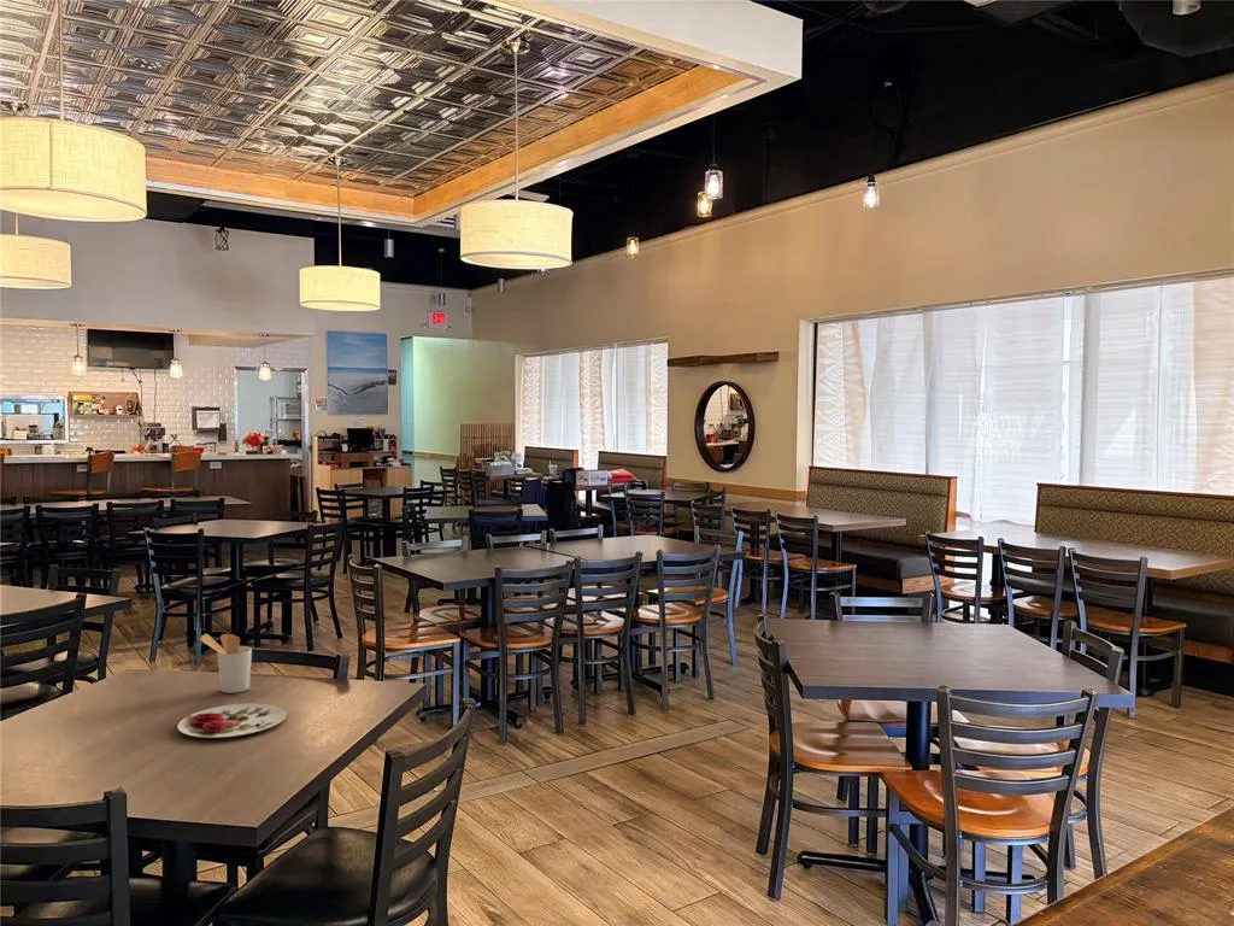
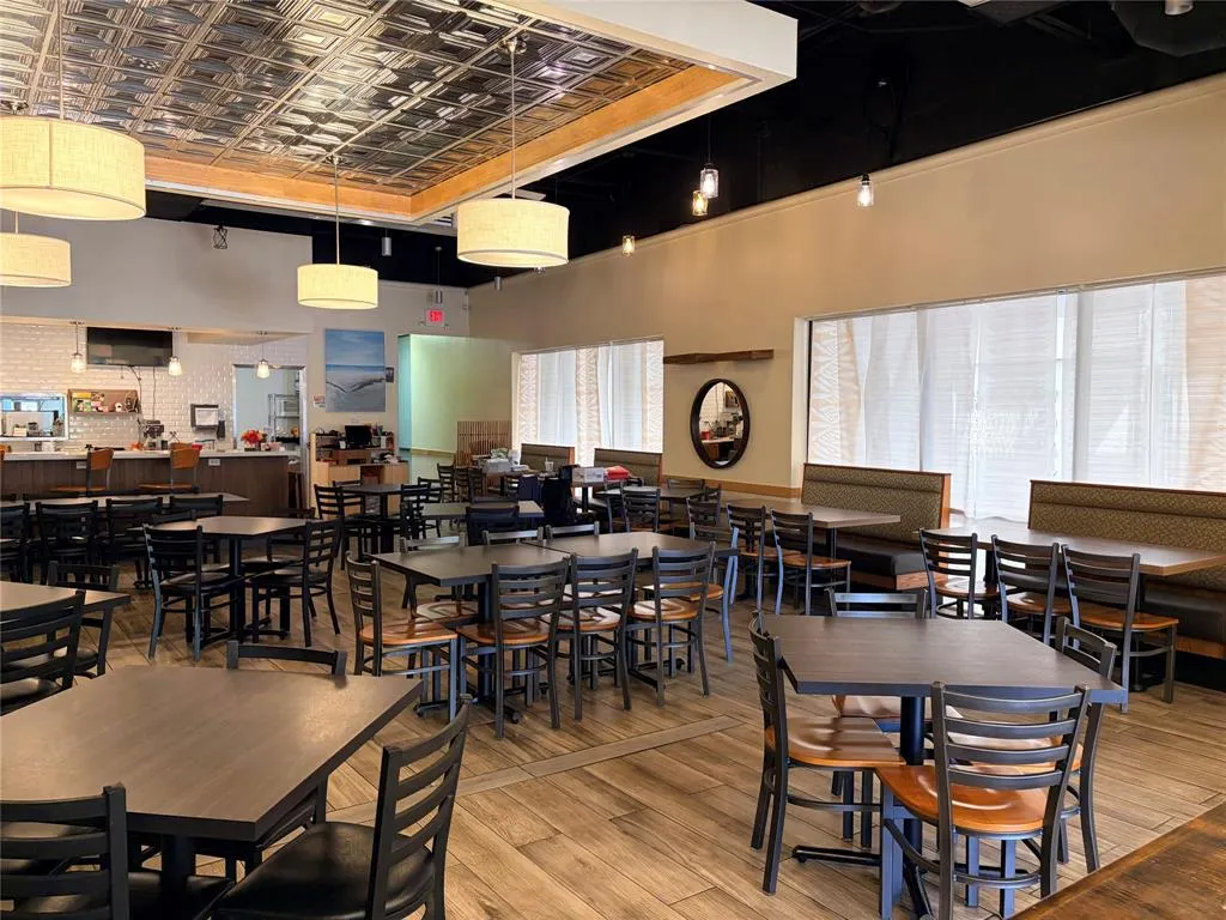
- plate (233, 719)
- utensil holder (225, 661)
